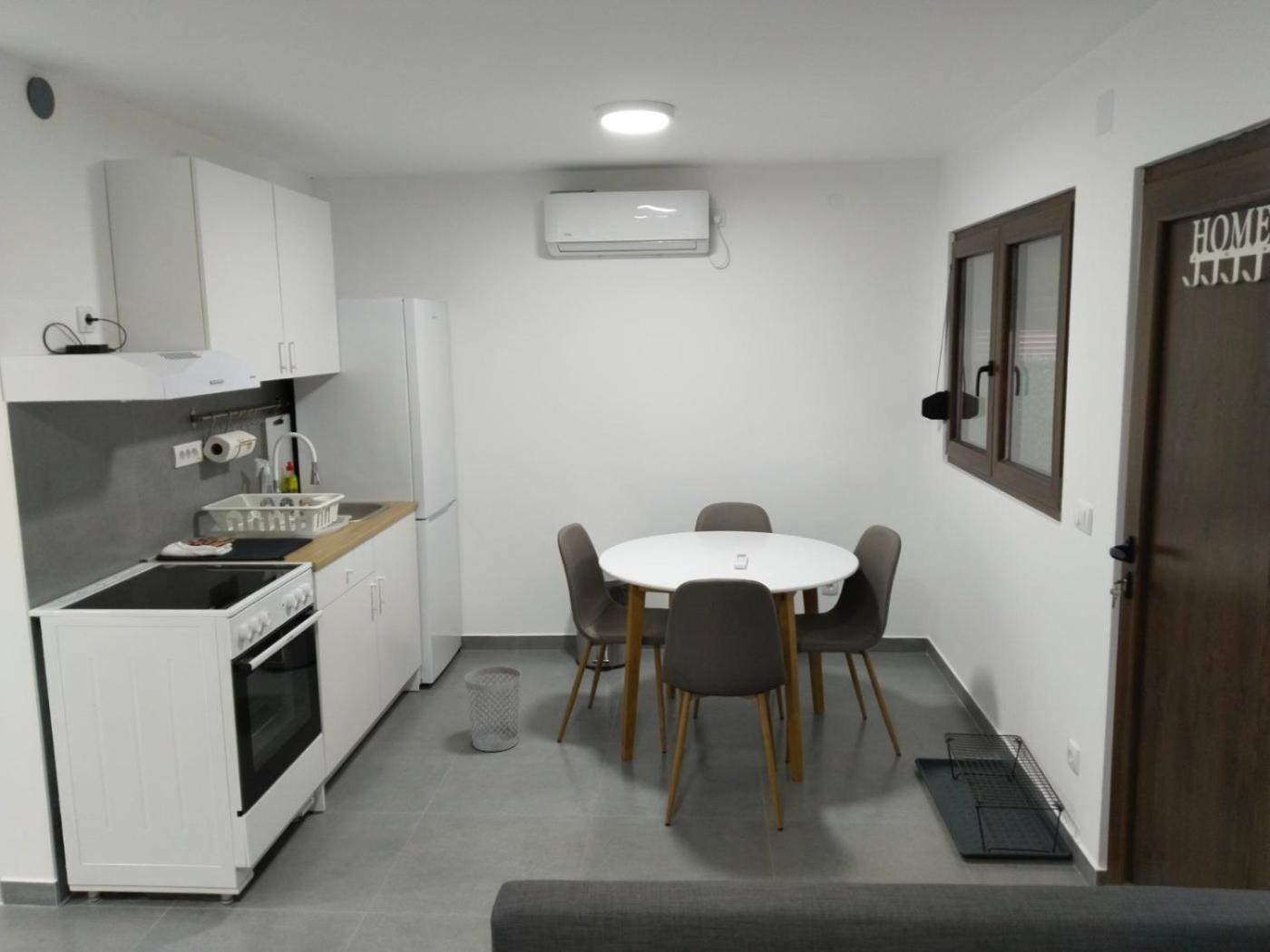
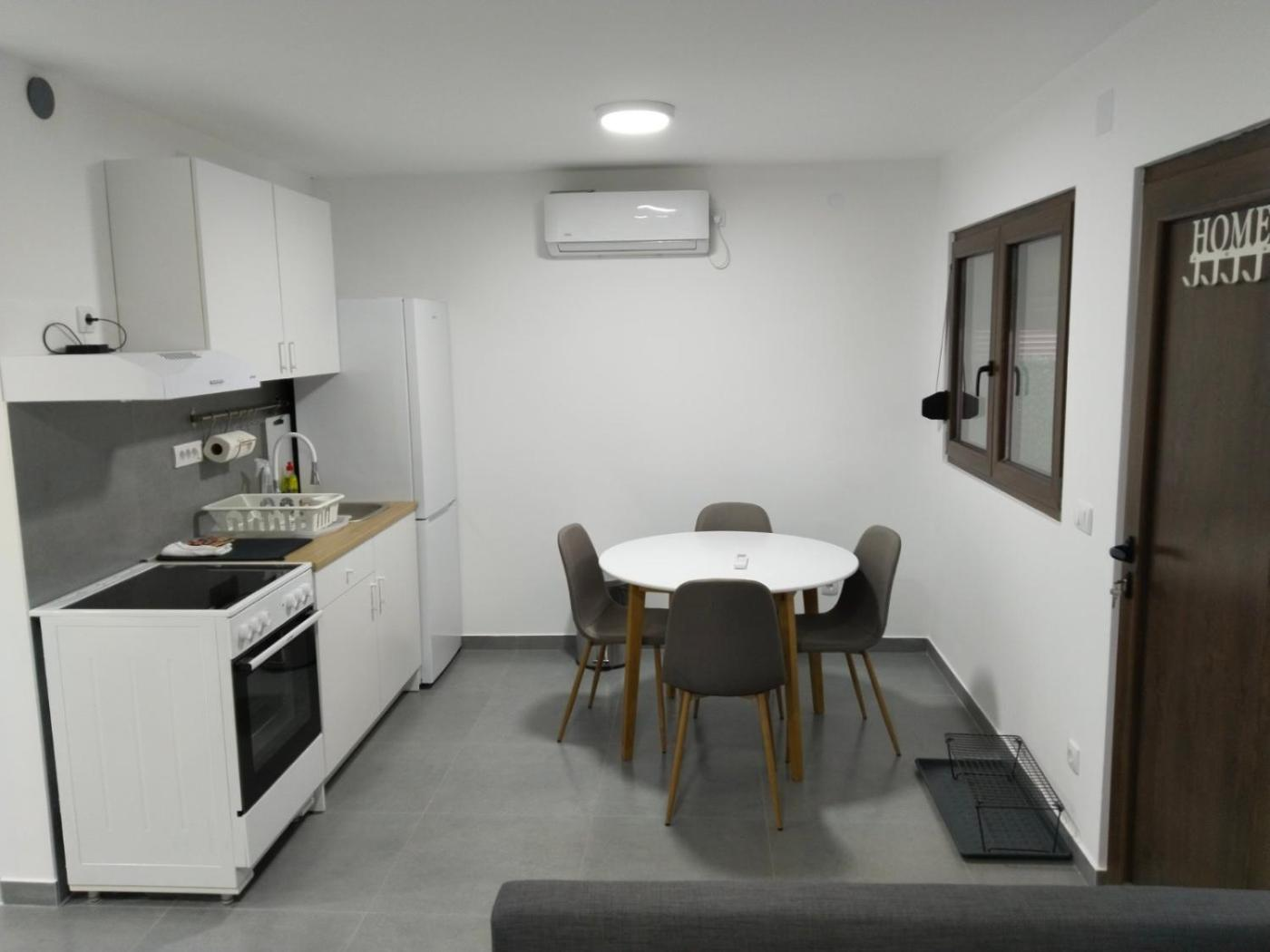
- wastebasket (494, 709)
